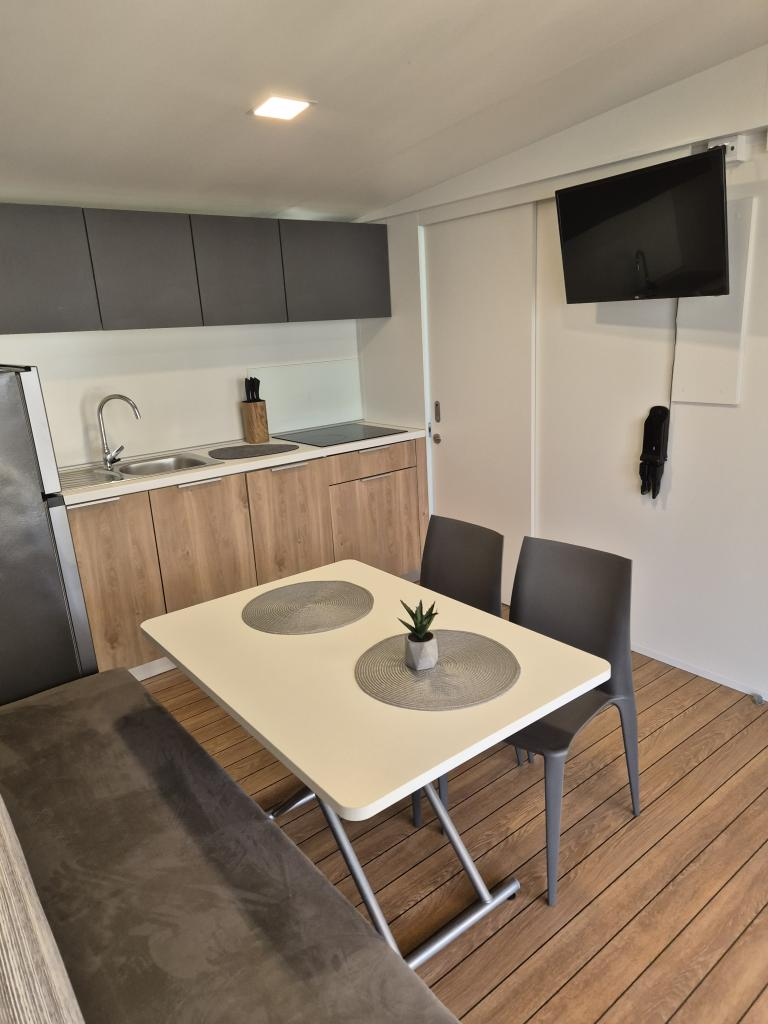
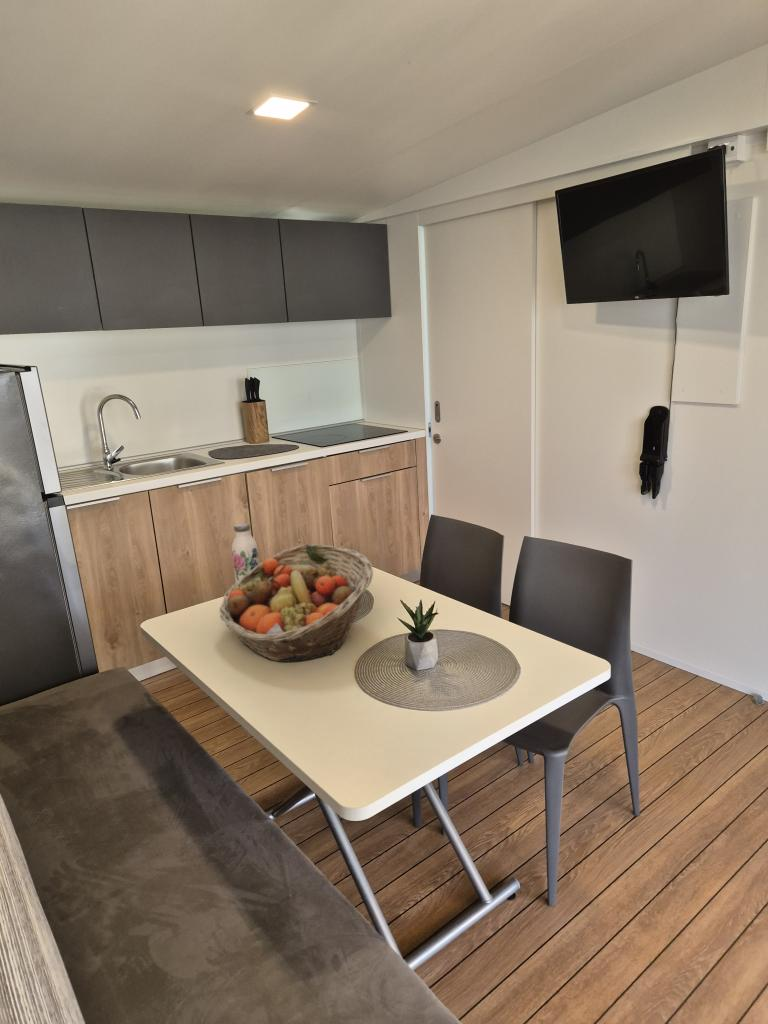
+ water bottle (246, 561)
+ fruit basket (297, 599)
